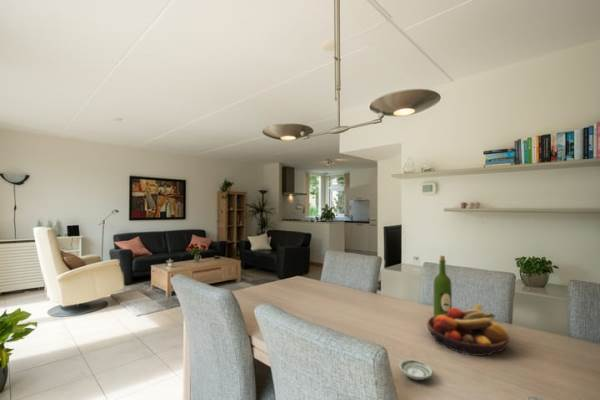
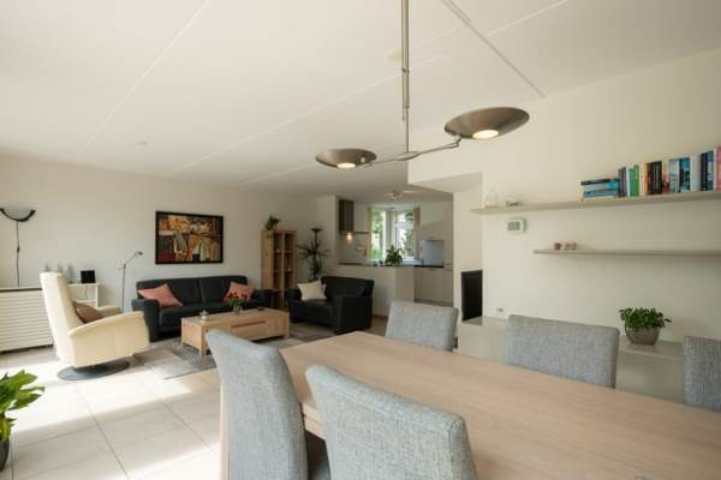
- wine bottle (442, 286)
- fruit bowl (465, 324)
- saucer (415, 371)
